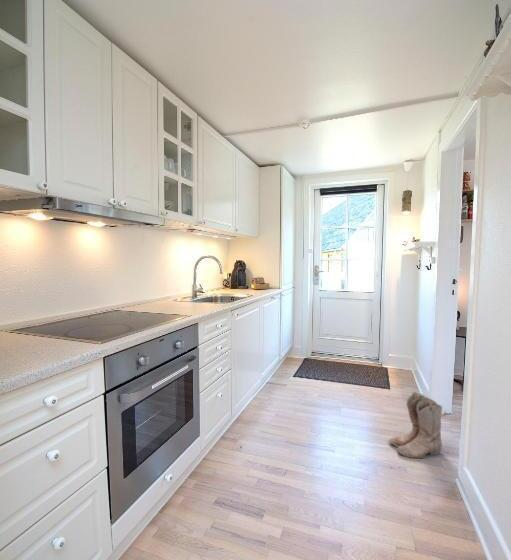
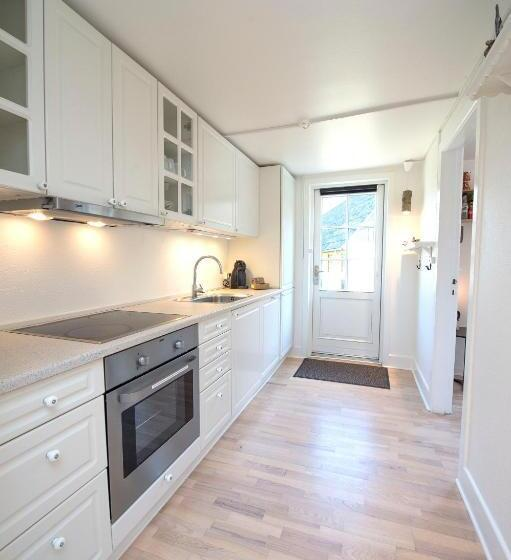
- boots (415, 422)
